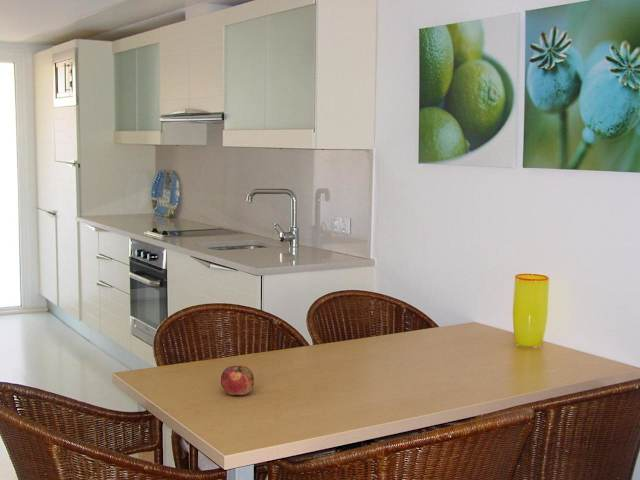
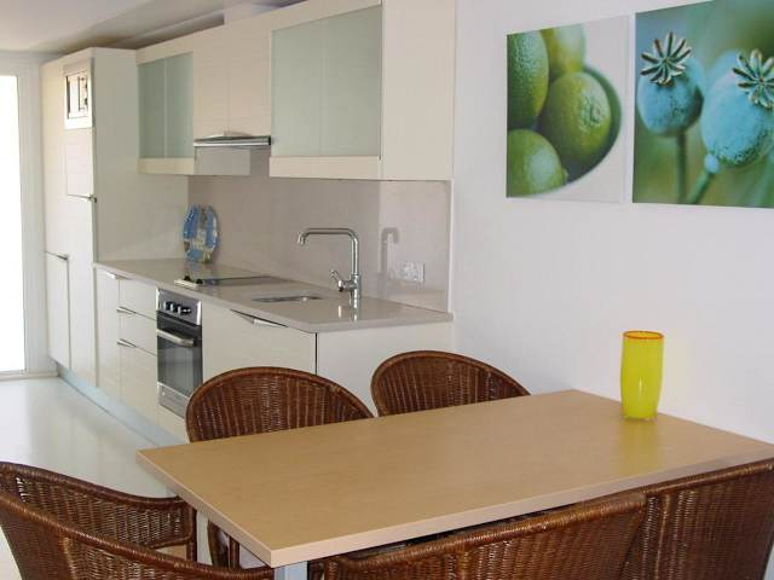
- fruit (237, 379)
